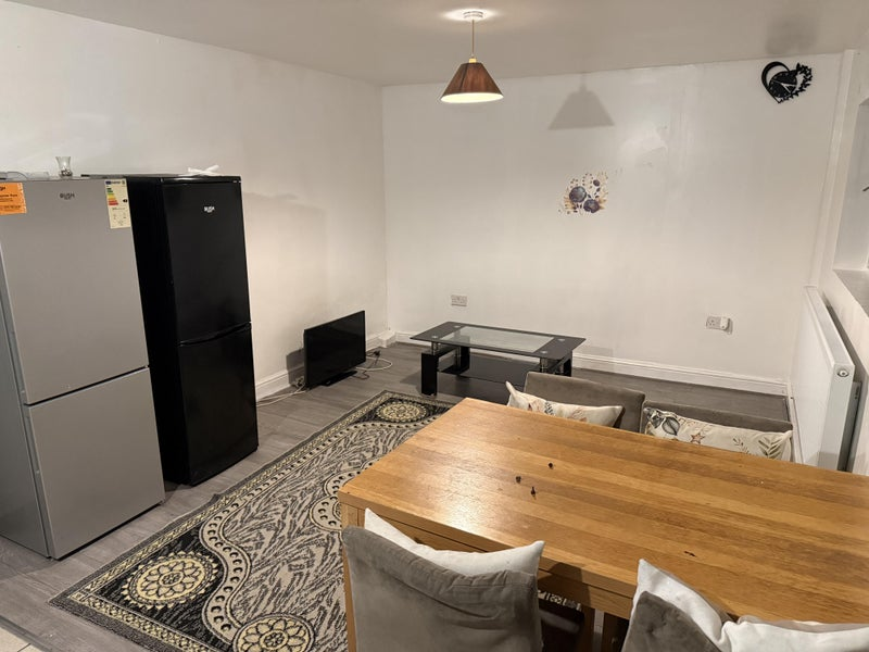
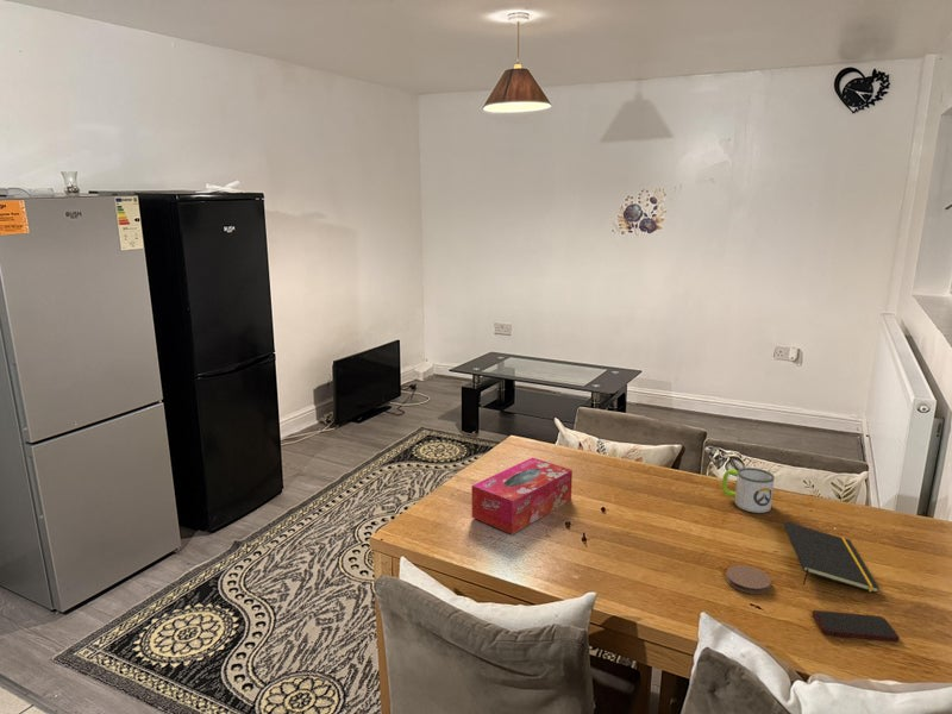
+ mug (746, 487)
+ coaster (747, 578)
+ notepad (827, 555)
+ tissue box (522, 493)
+ smartphone (853, 625)
